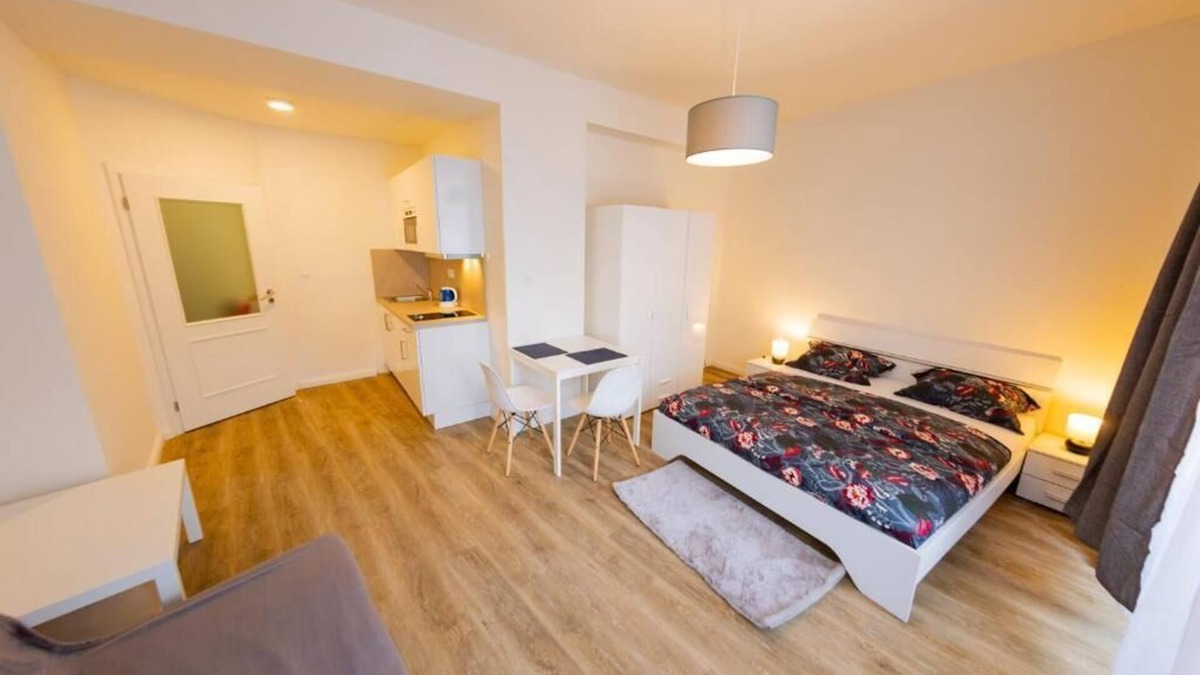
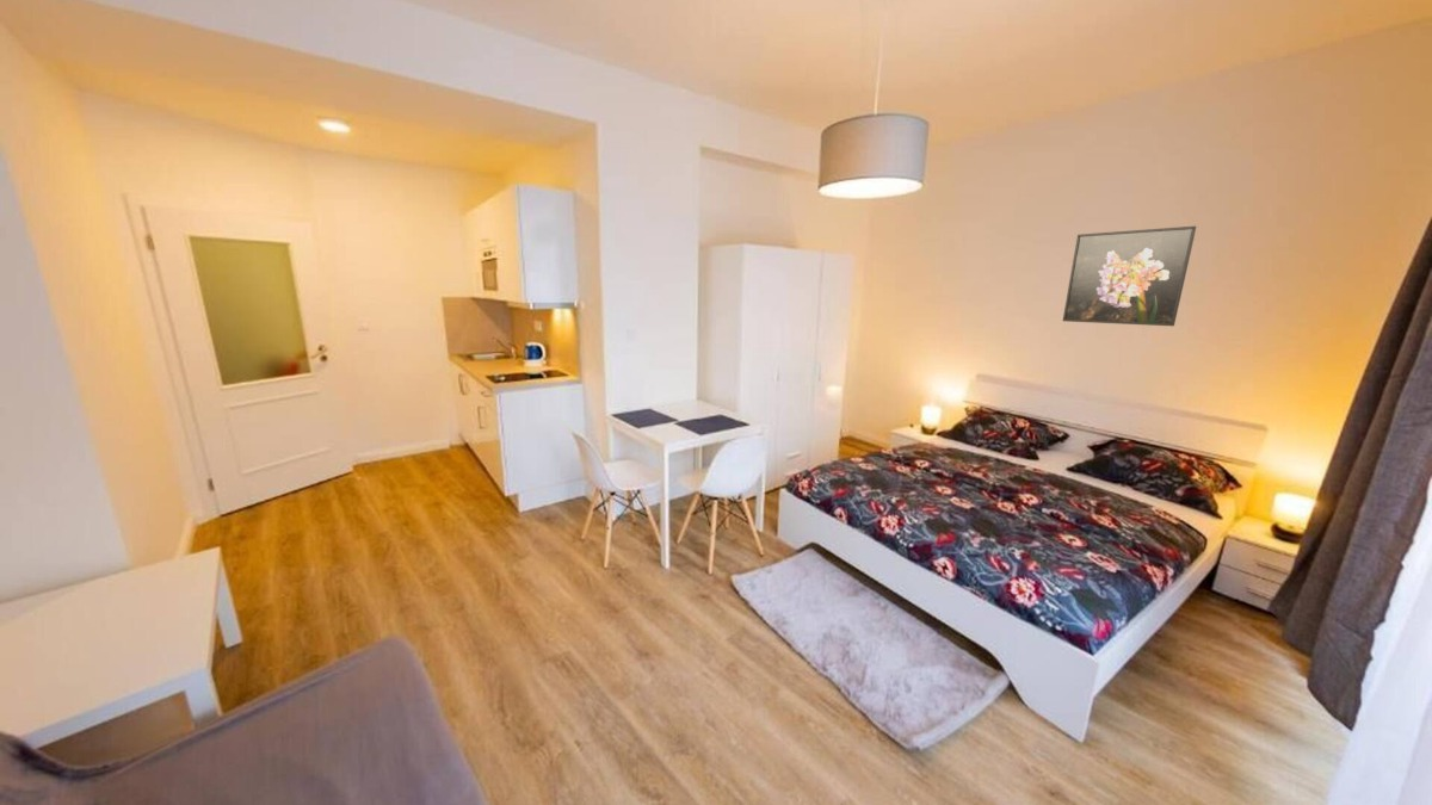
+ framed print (1123, 278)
